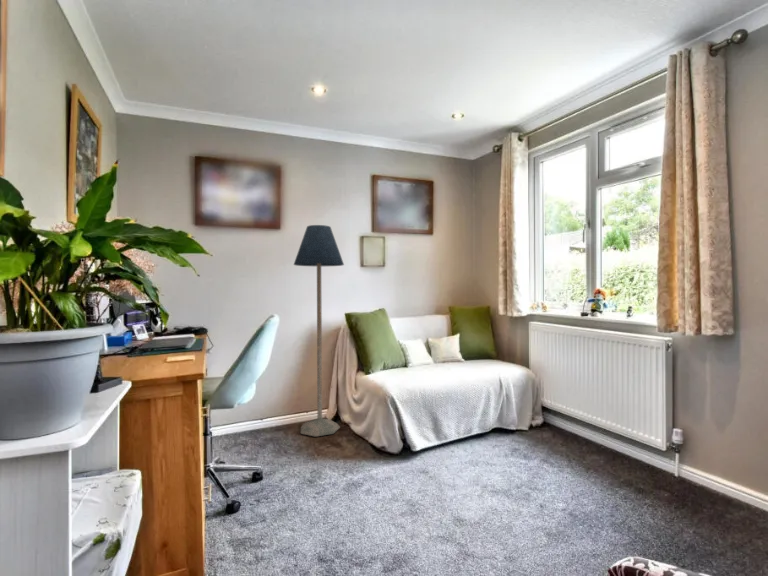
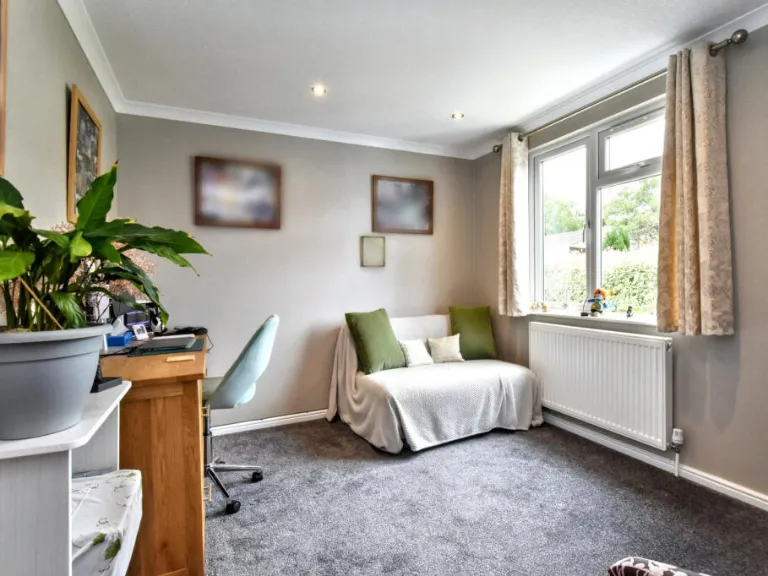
- floor lamp (319, 327)
